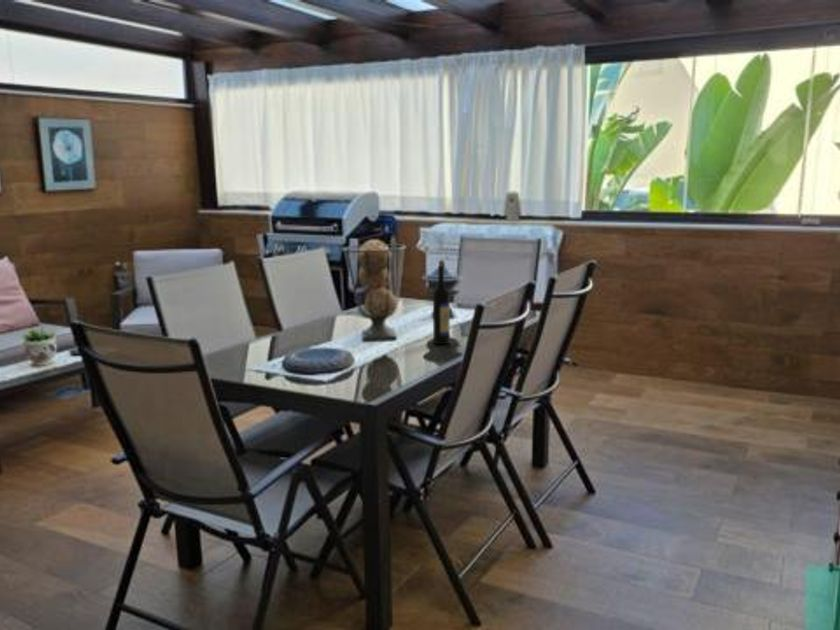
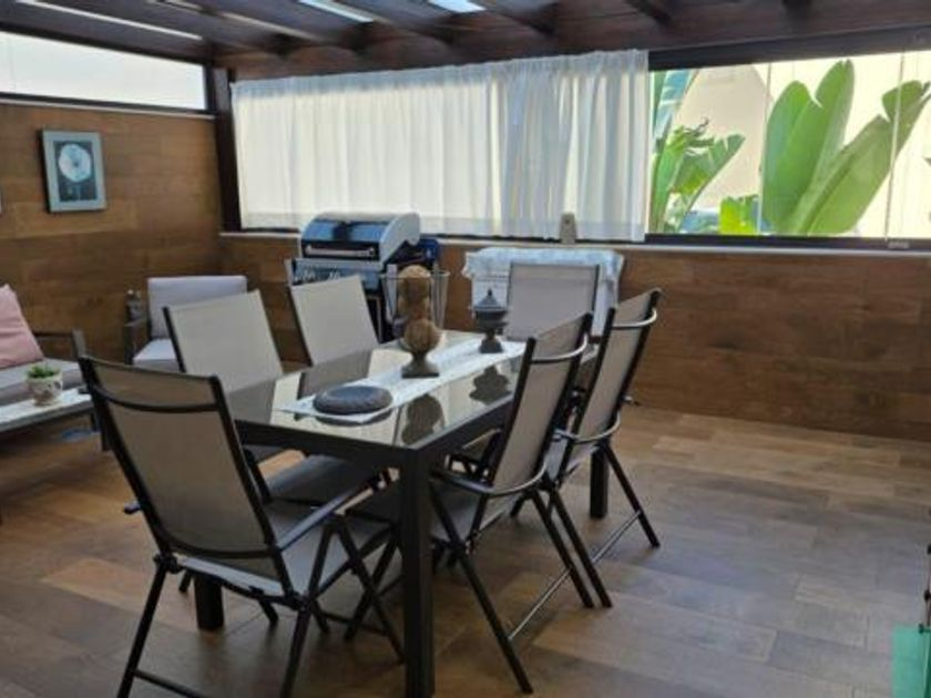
- wine bottle (441, 302)
